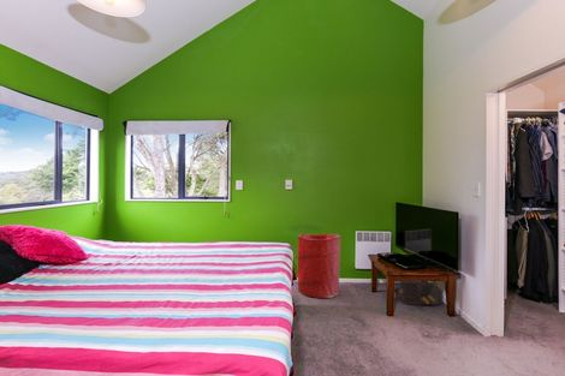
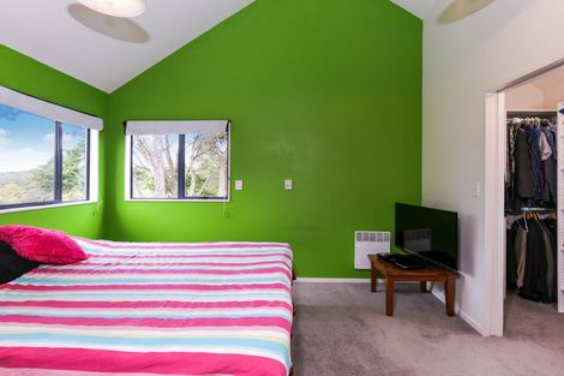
- laundry hamper (319, 262)
- backpack (420, 284)
